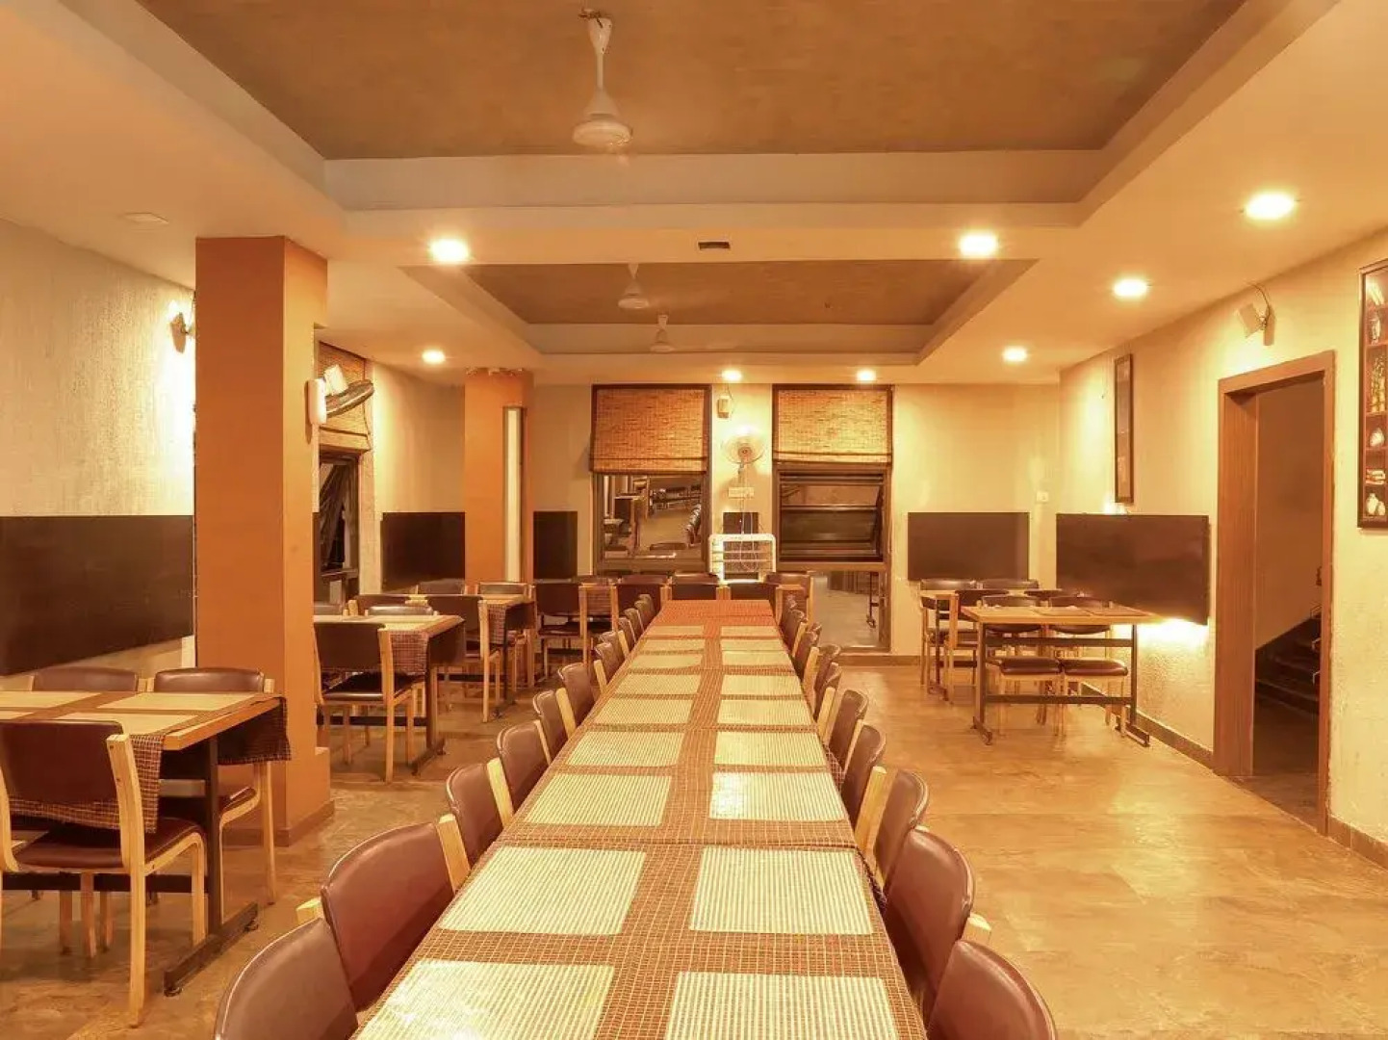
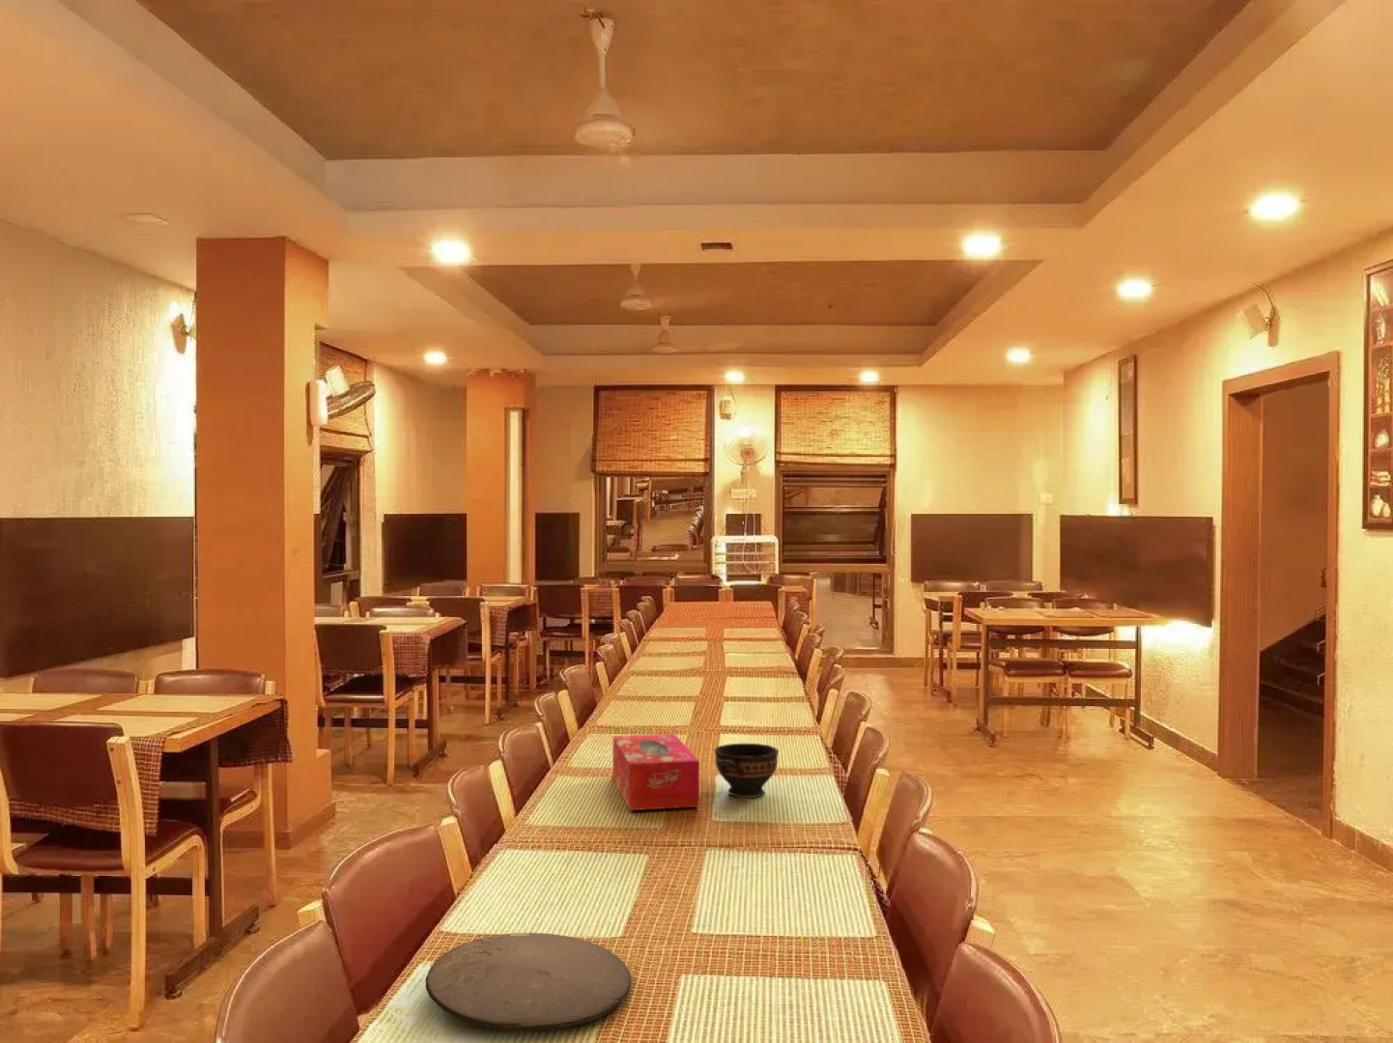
+ plate (529, 977)
+ tissue box (653, 769)
+ bowl (746, 770)
